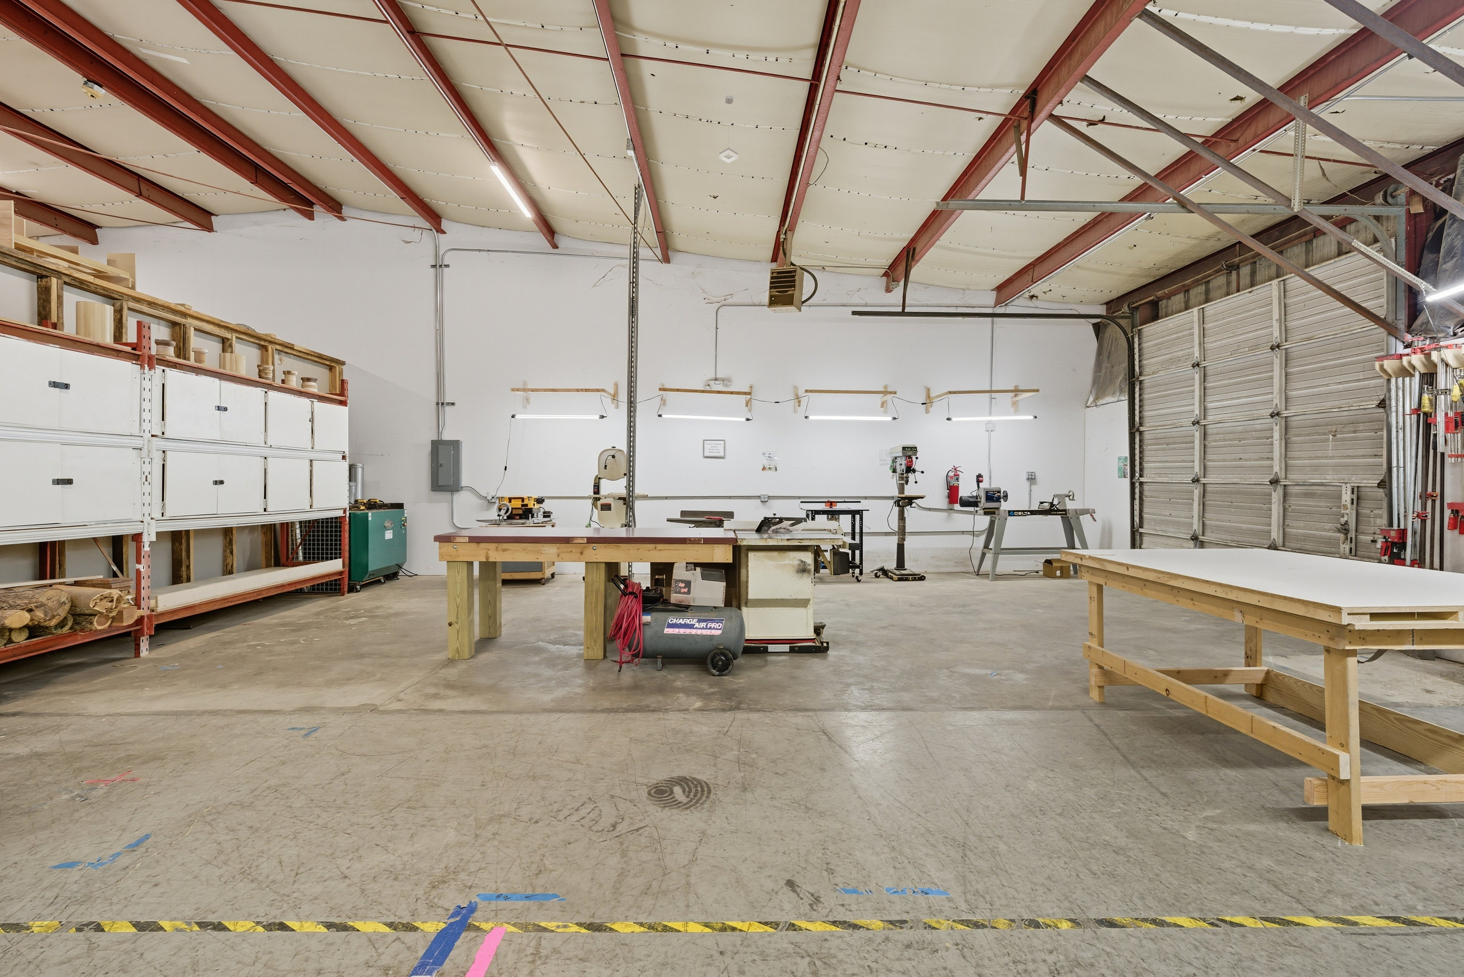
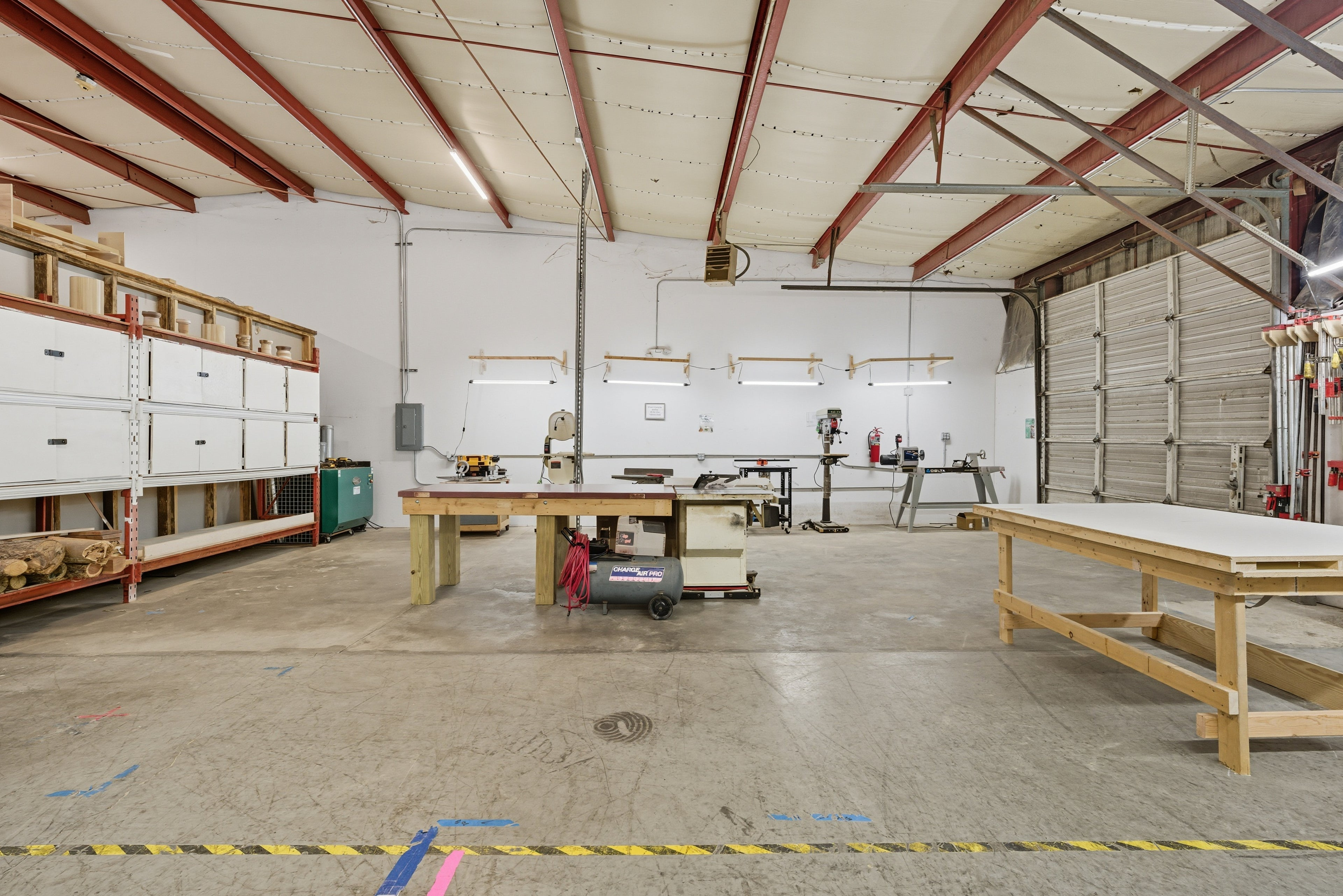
- pendant lamp (728, 128)
